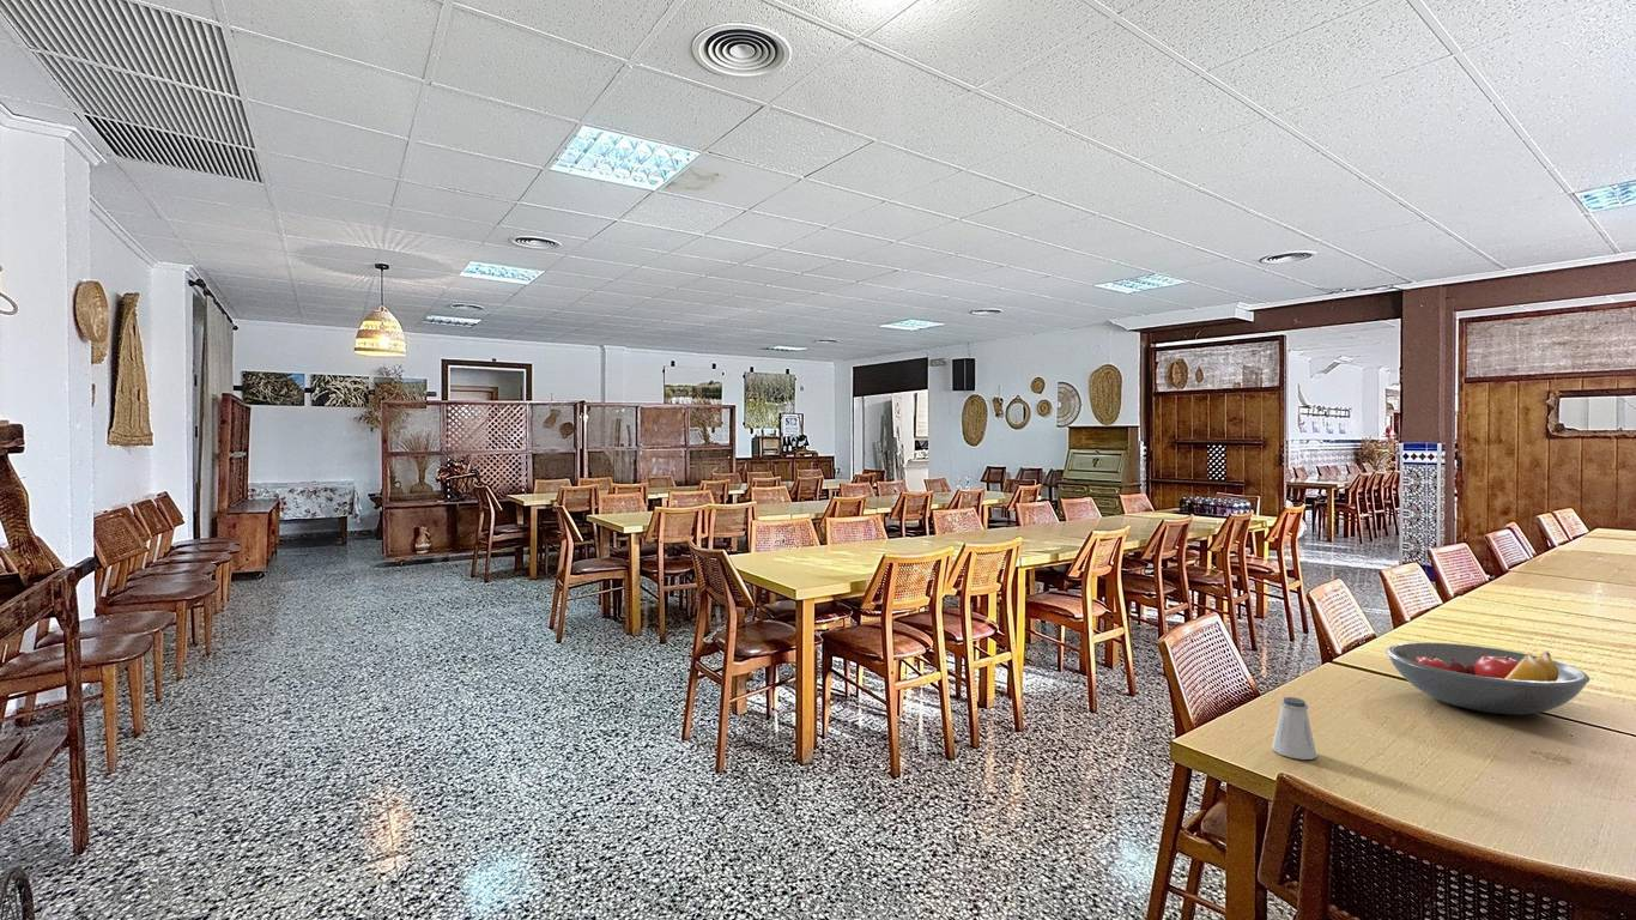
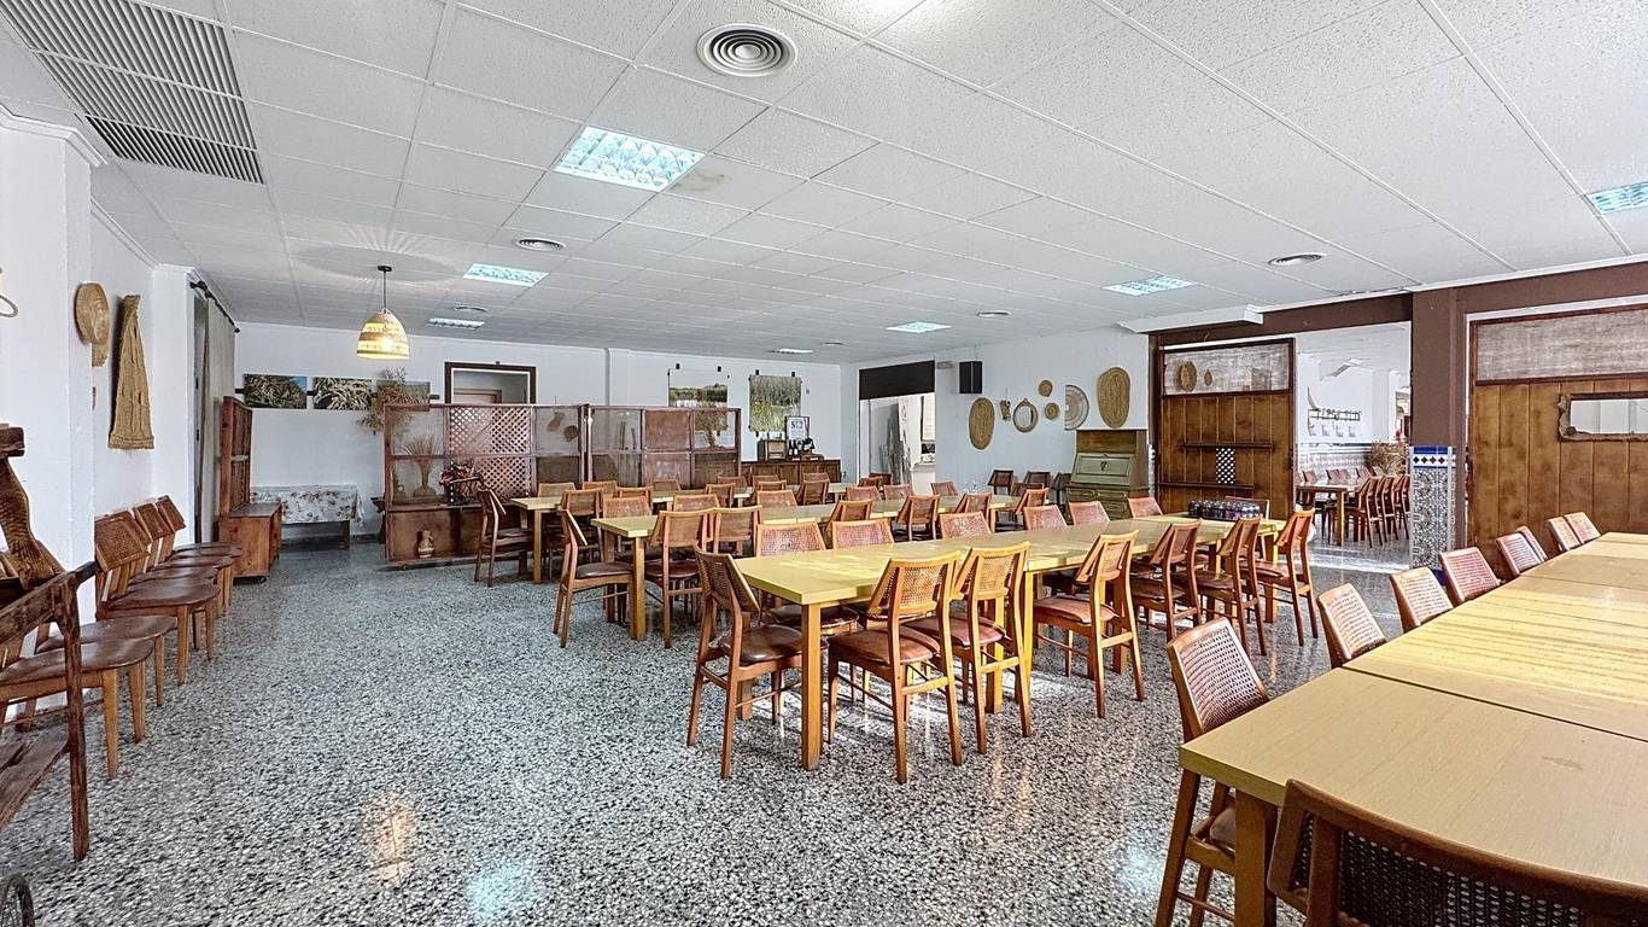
- fruit bowl (1480, 676)
- saltshaker (1293, 725)
